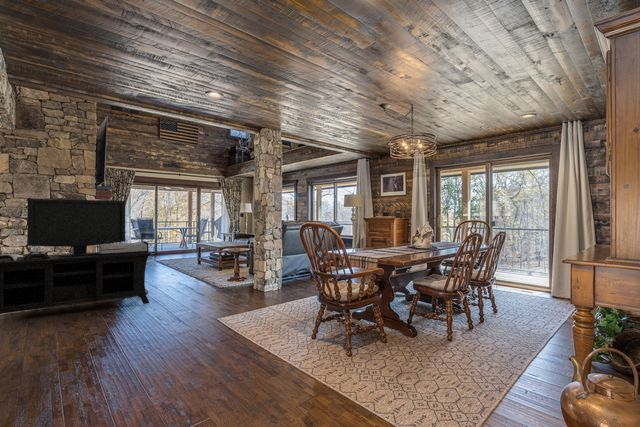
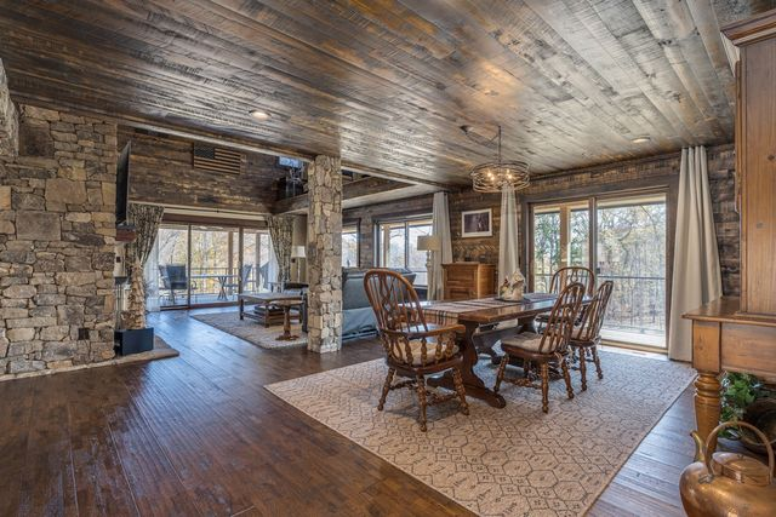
- media console (75, 254)
